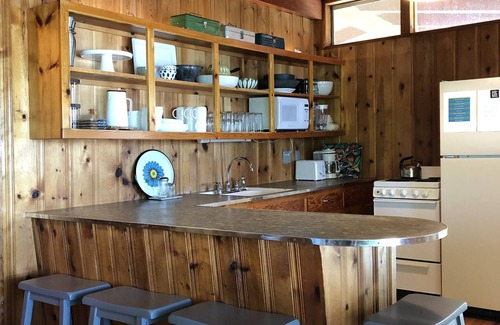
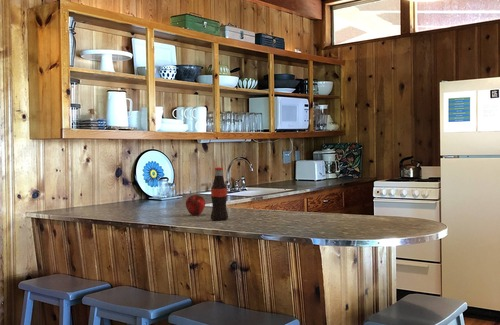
+ apple (195, 204)
+ bottle (219, 193)
